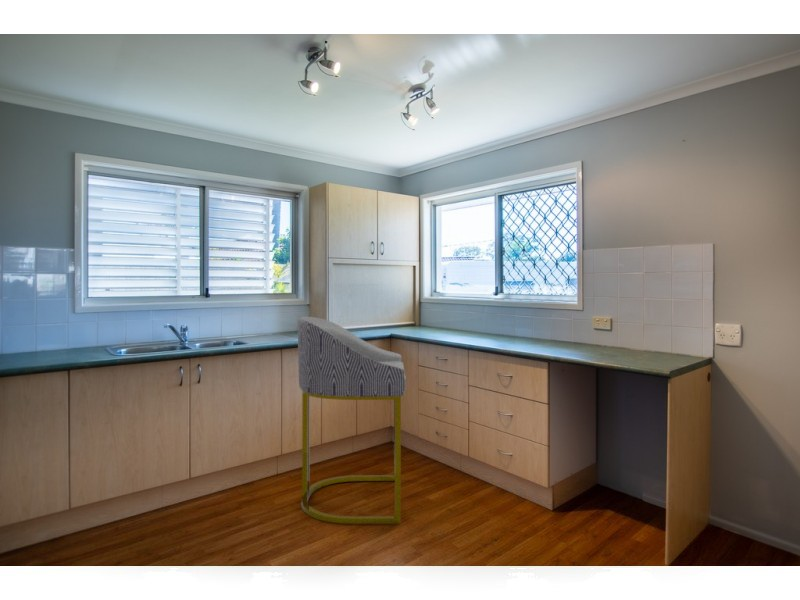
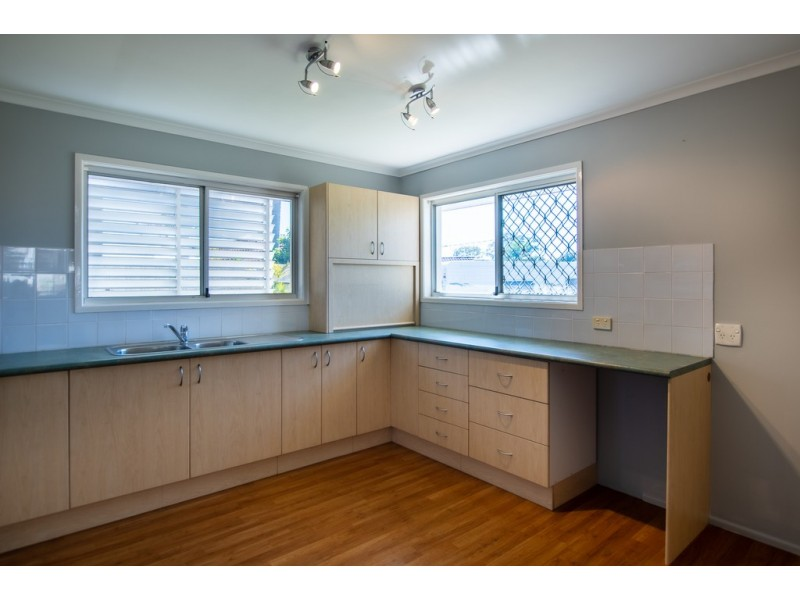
- bar stool (365, 399)
